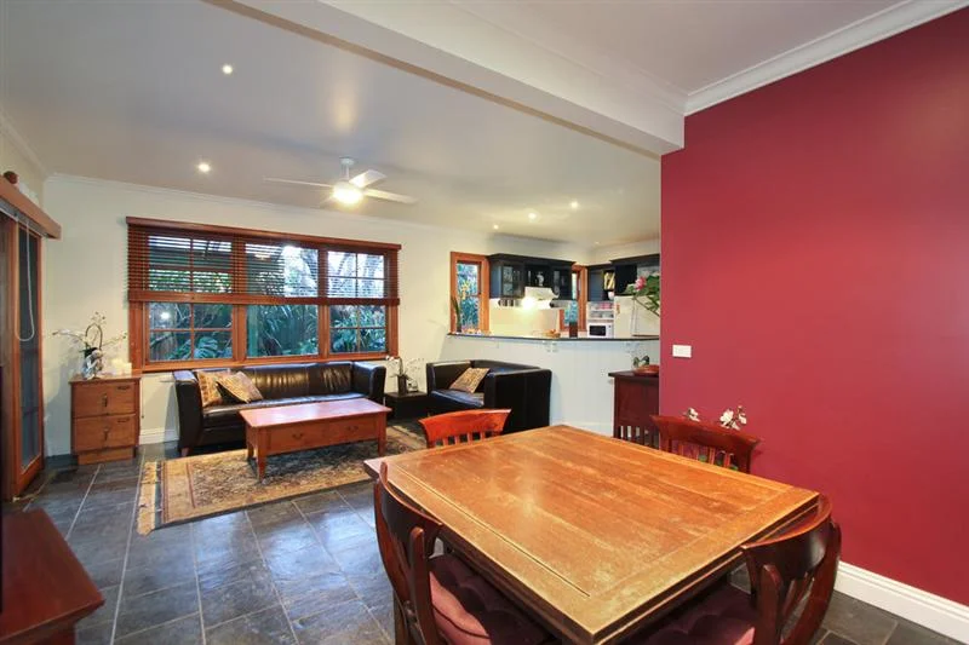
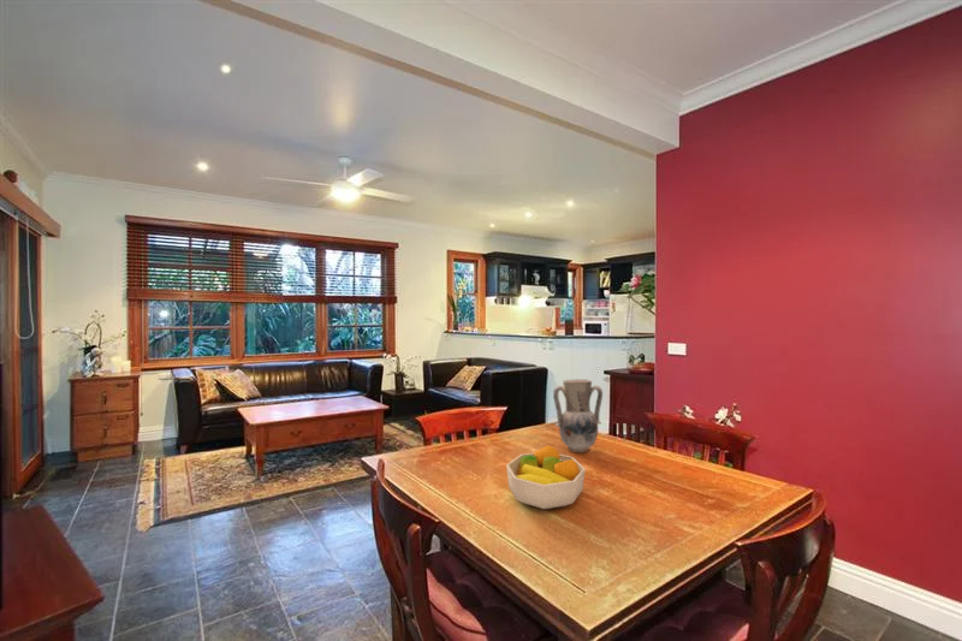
+ fruit bowl (545, 474)
+ vase (577, 415)
